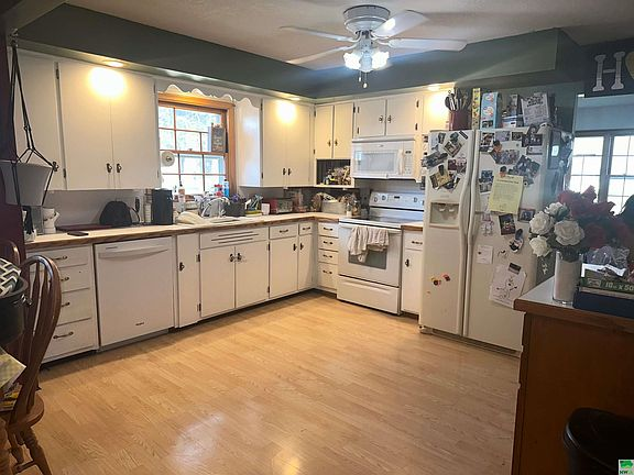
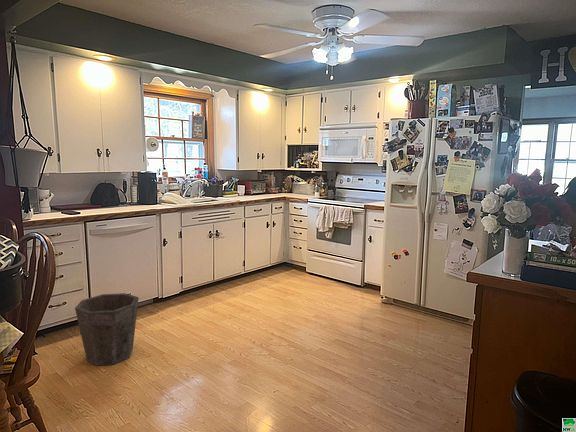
+ waste bin (109, 329)
